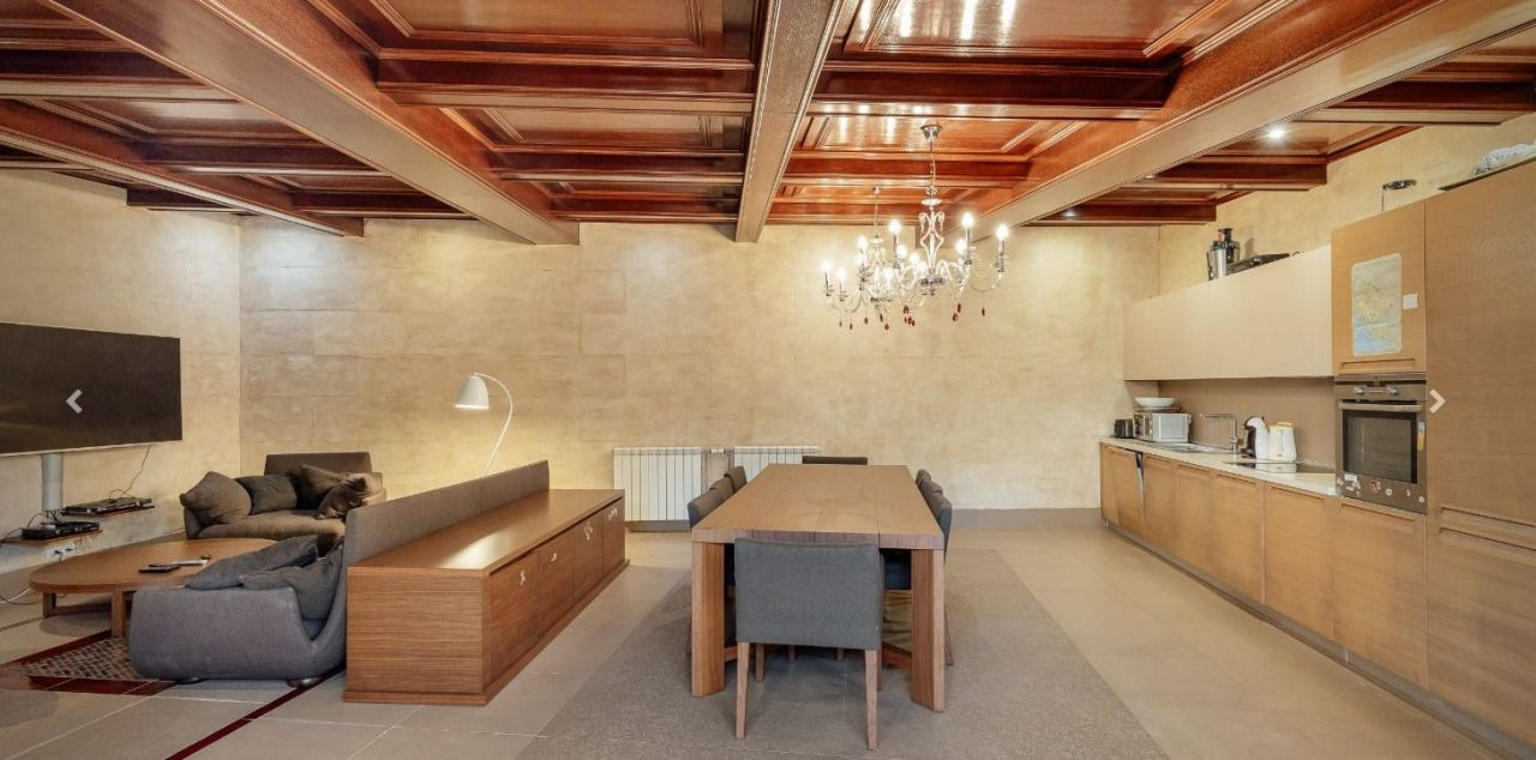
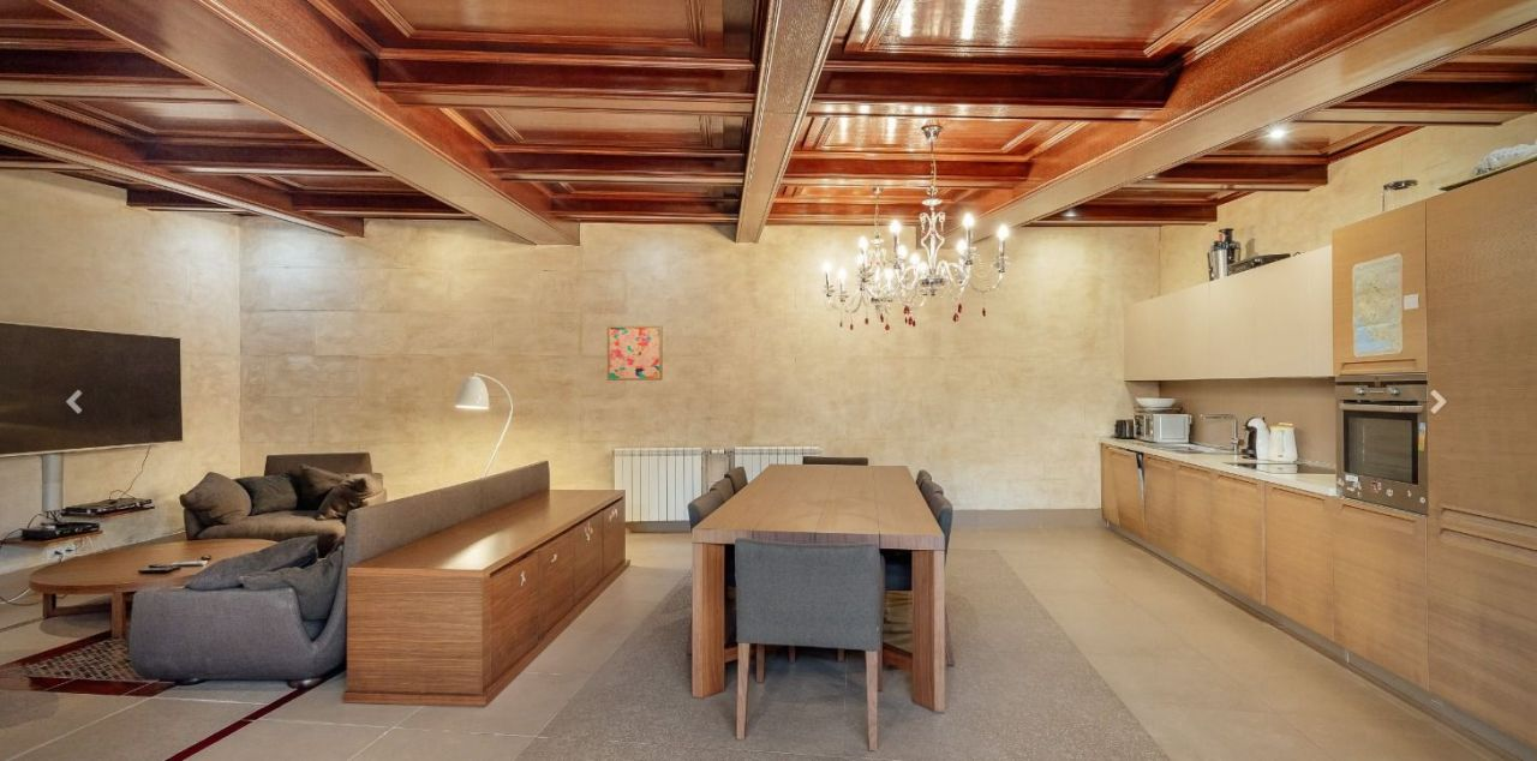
+ wall art (634, 353)
